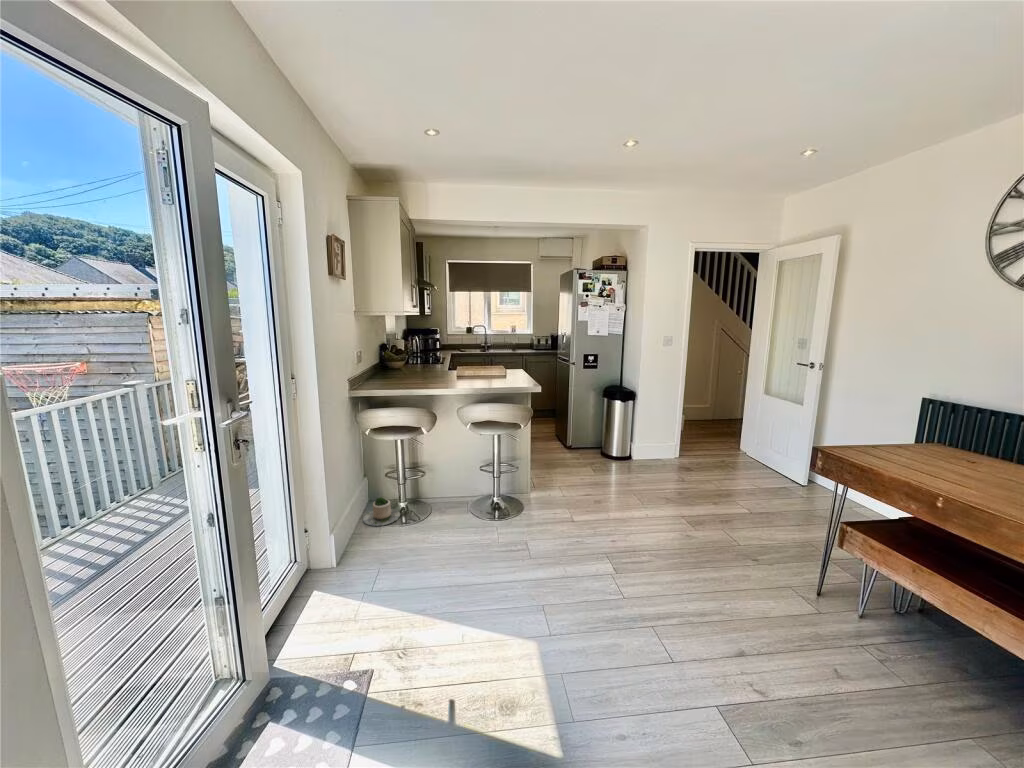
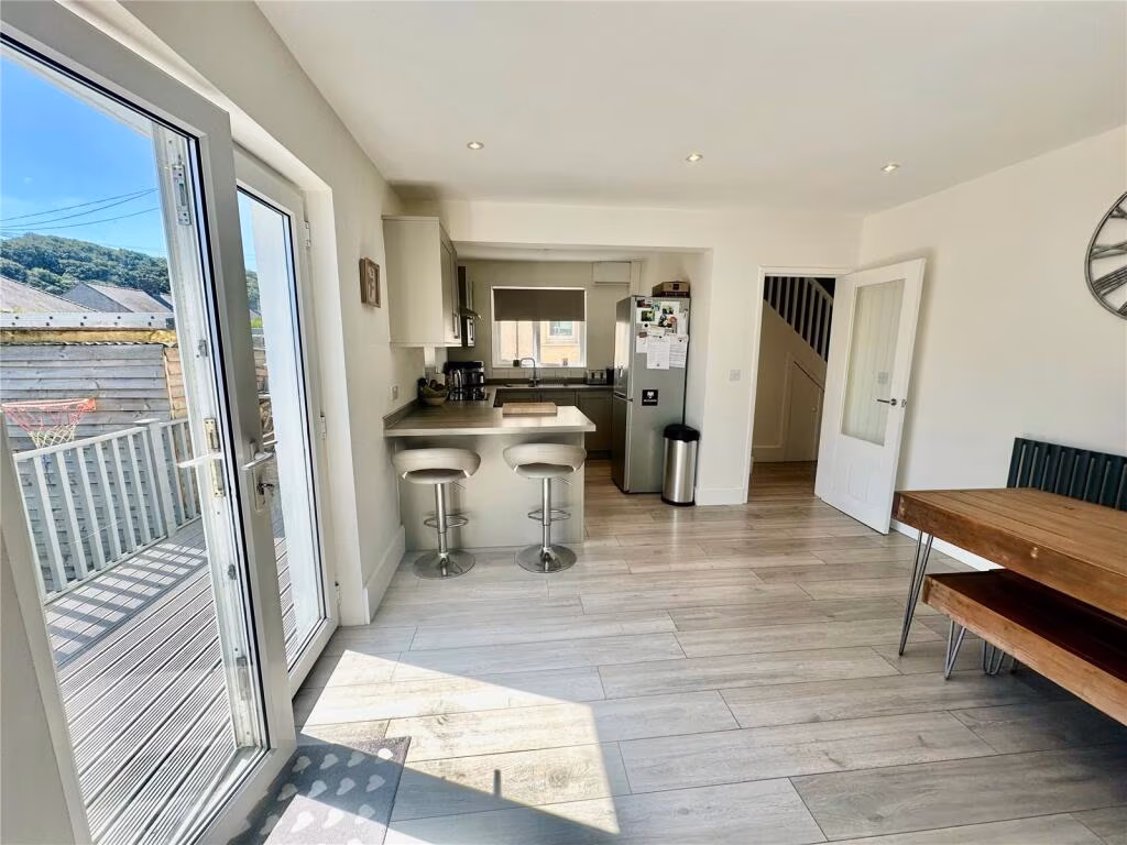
- potted plant (381, 507)
